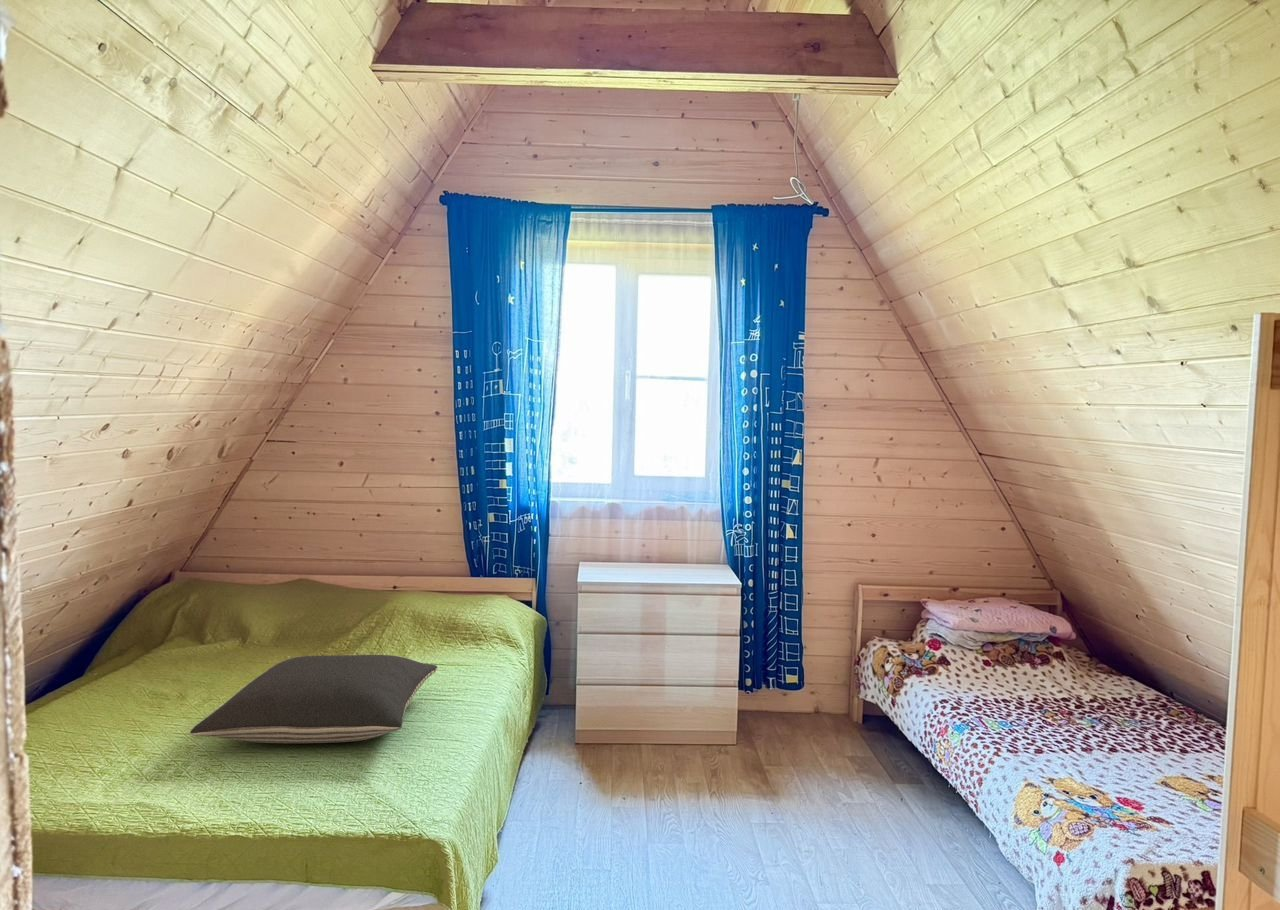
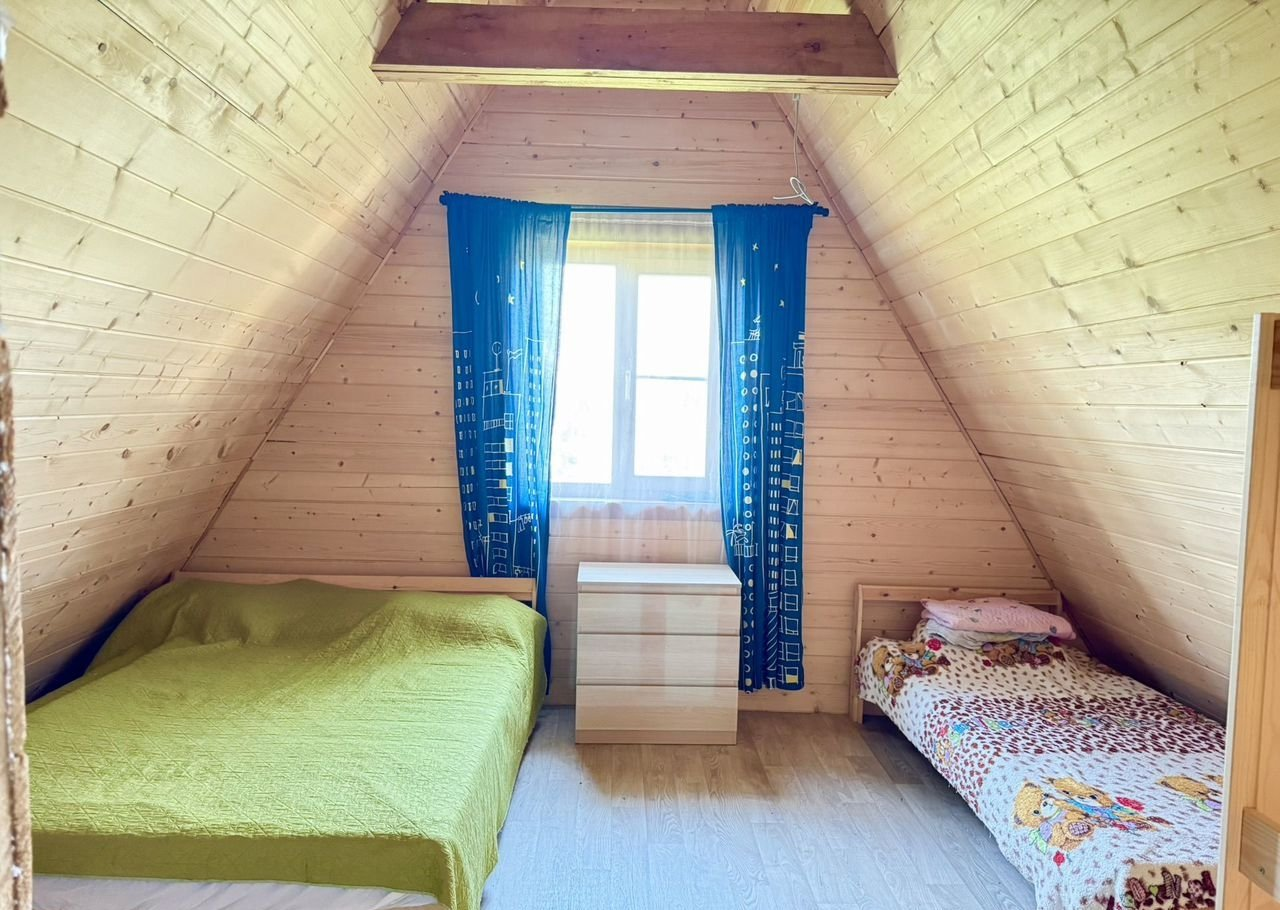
- pillow (328, 696)
